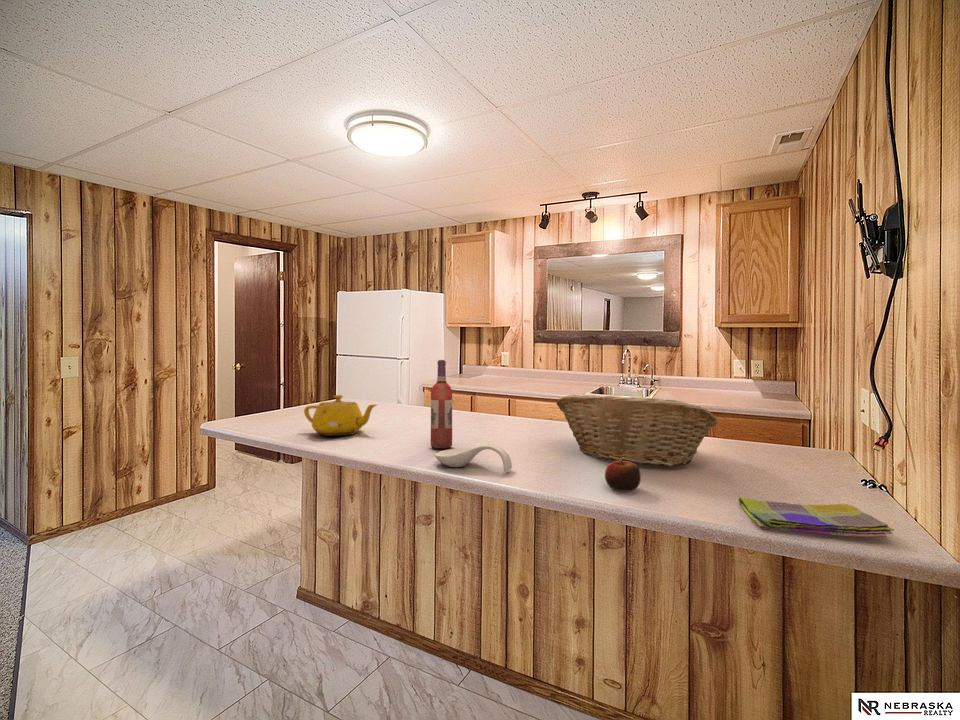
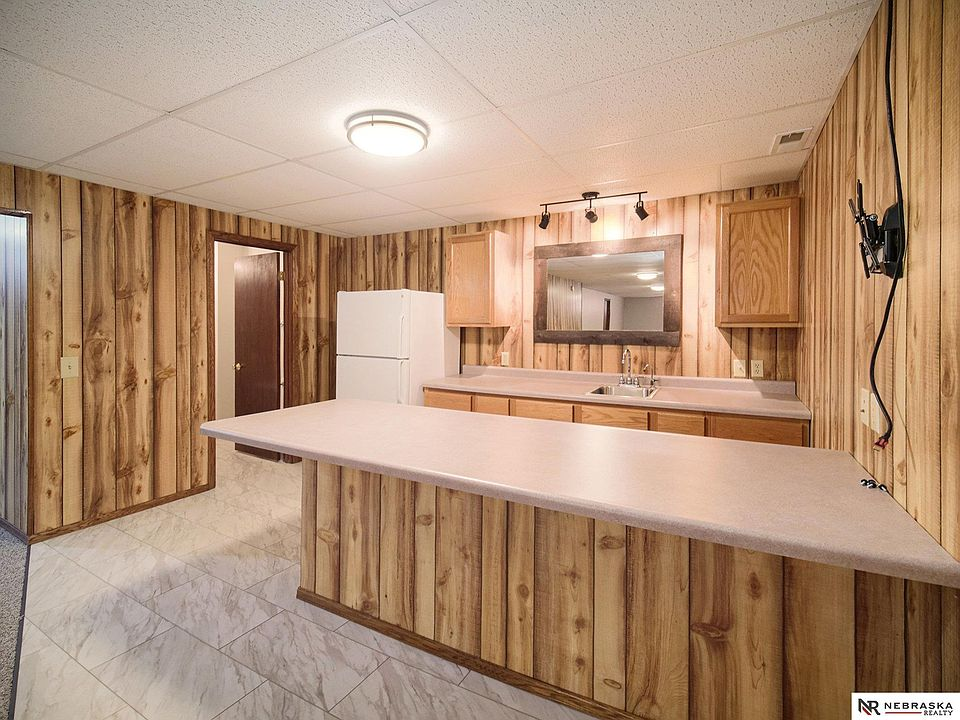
- teapot (340, 414)
- apple (622, 474)
- dish towel (808, 515)
- fruit basket (631, 424)
- spoon rest (472, 454)
- wine bottle (441, 403)
